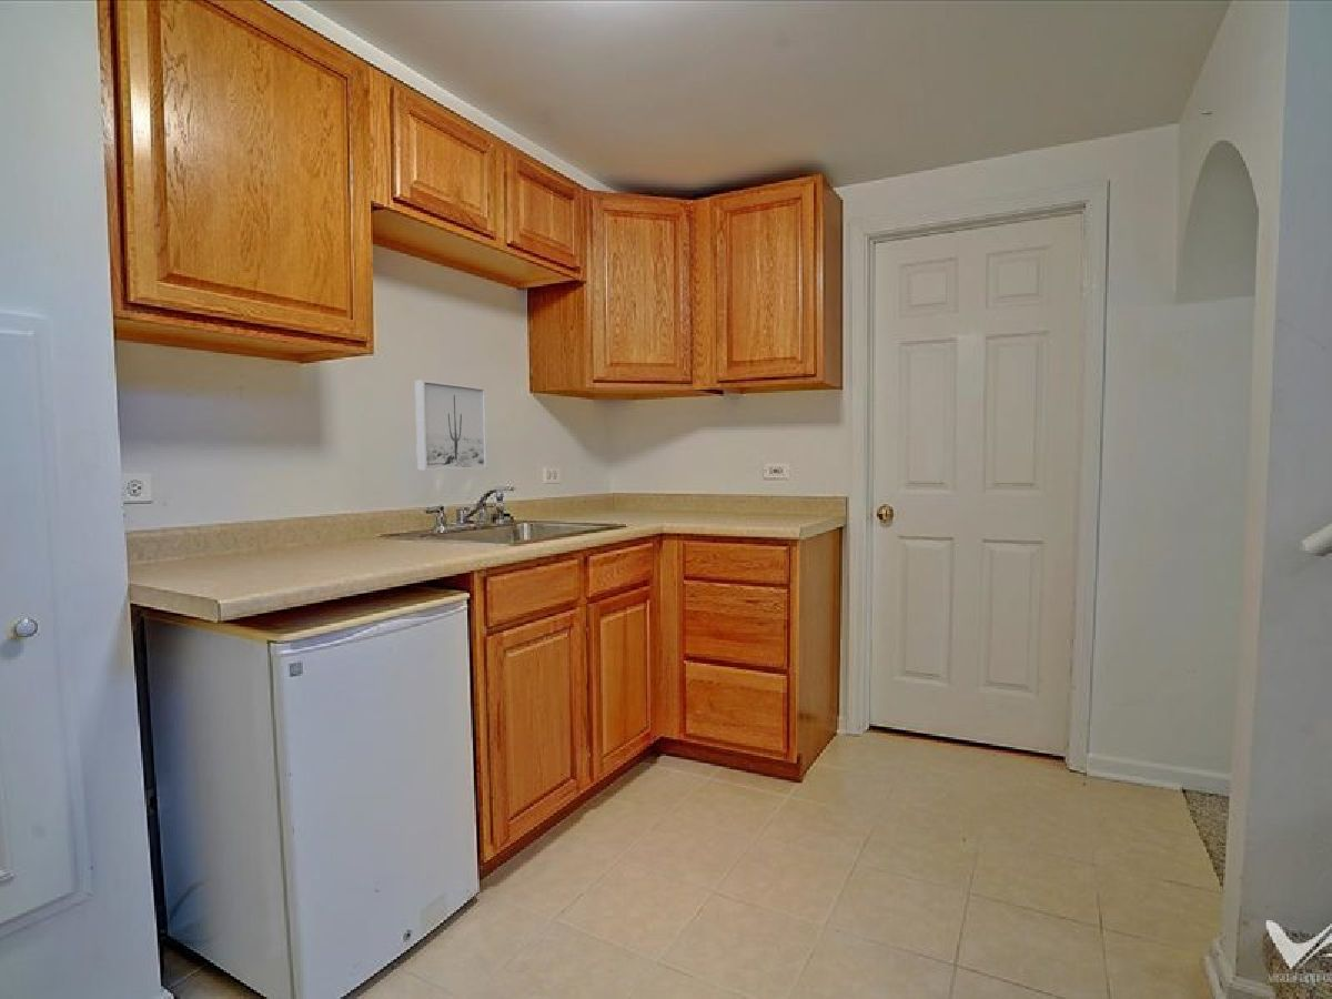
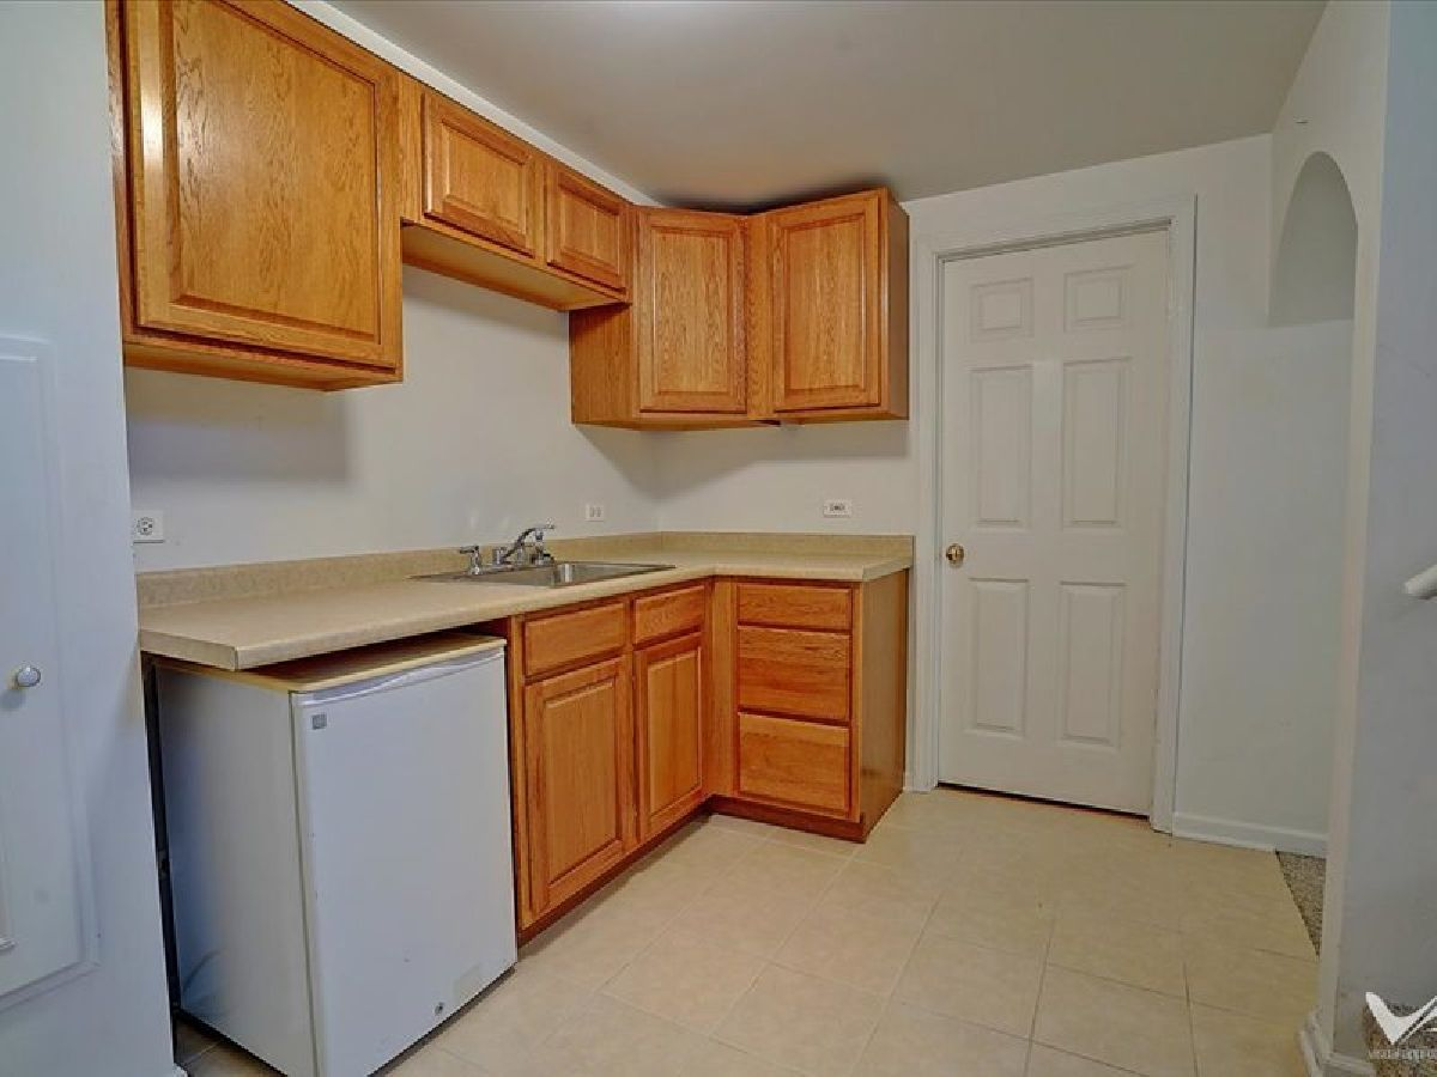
- wall art (453, 426)
